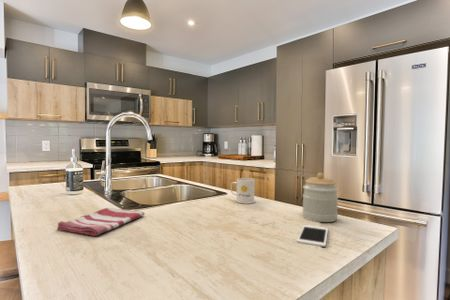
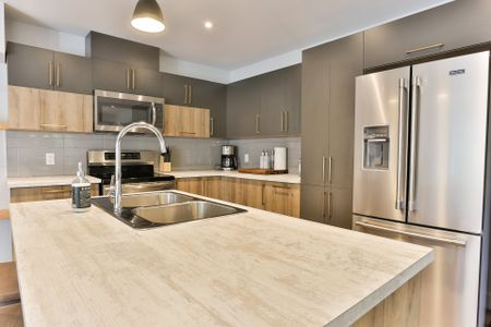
- dish towel (104, 219)
- cell phone (313, 234)
- mug (242, 190)
- jar (320, 195)
